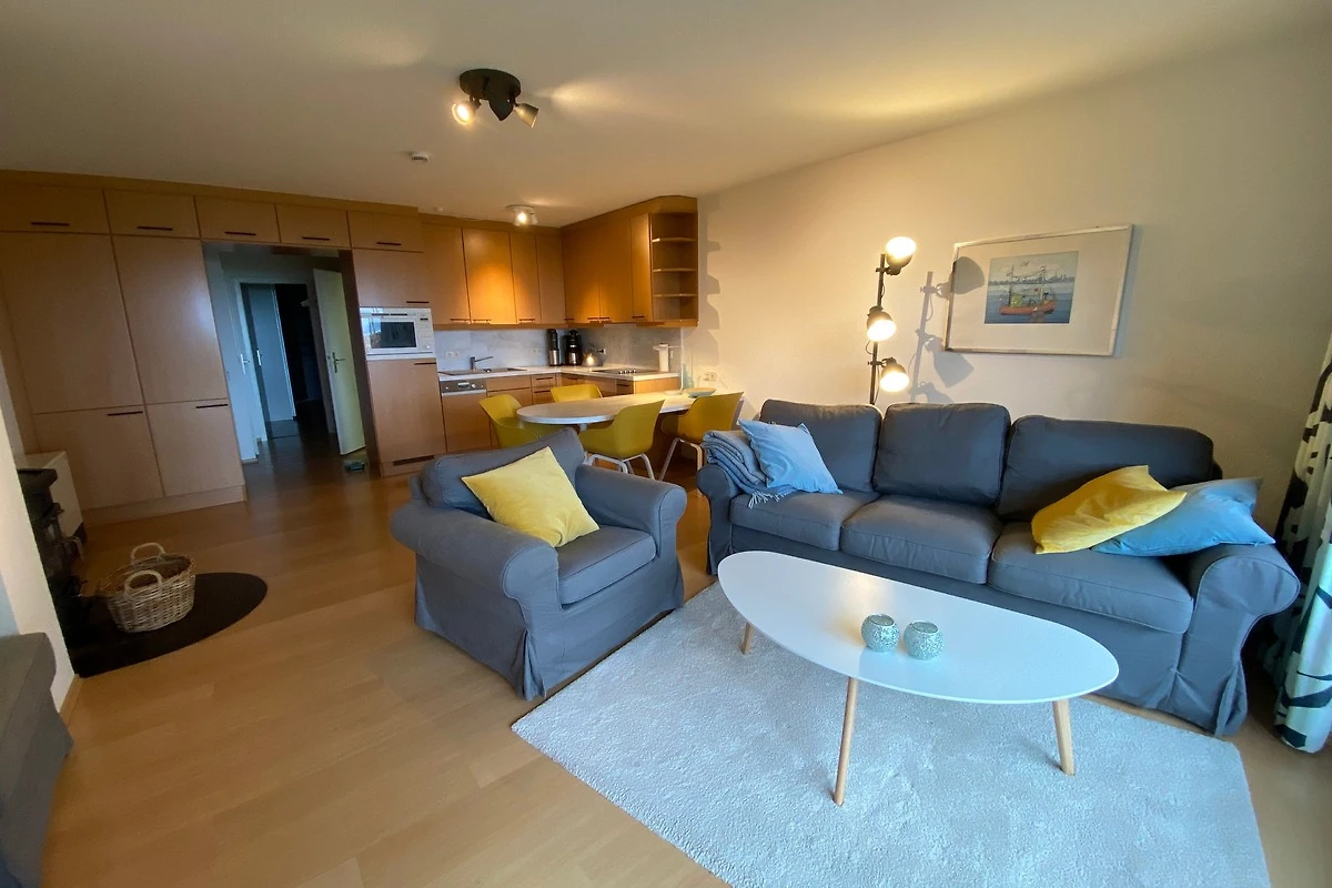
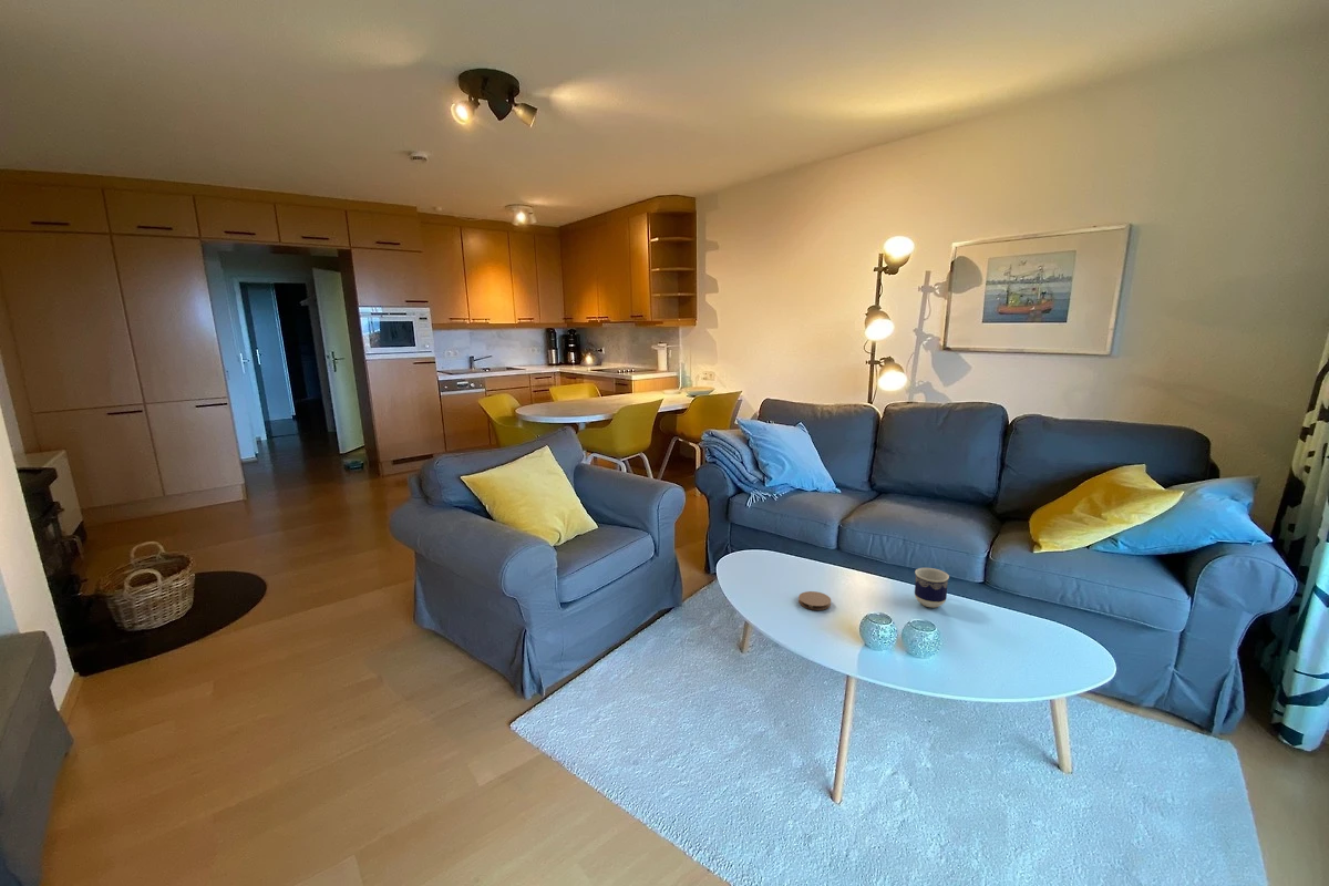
+ coaster (814, 600)
+ cup (930, 587)
